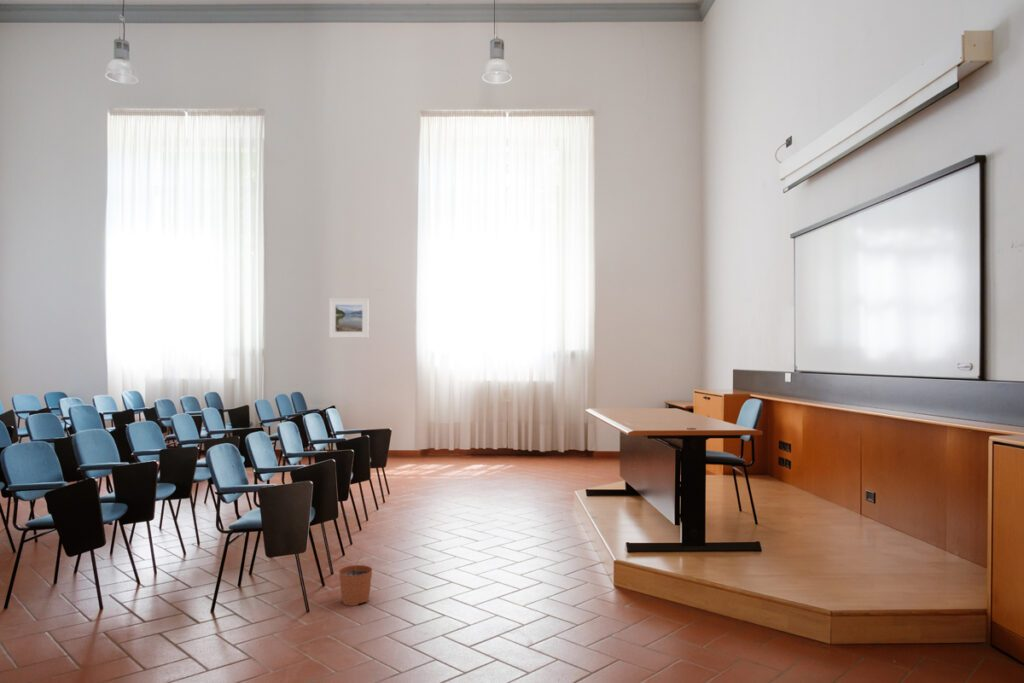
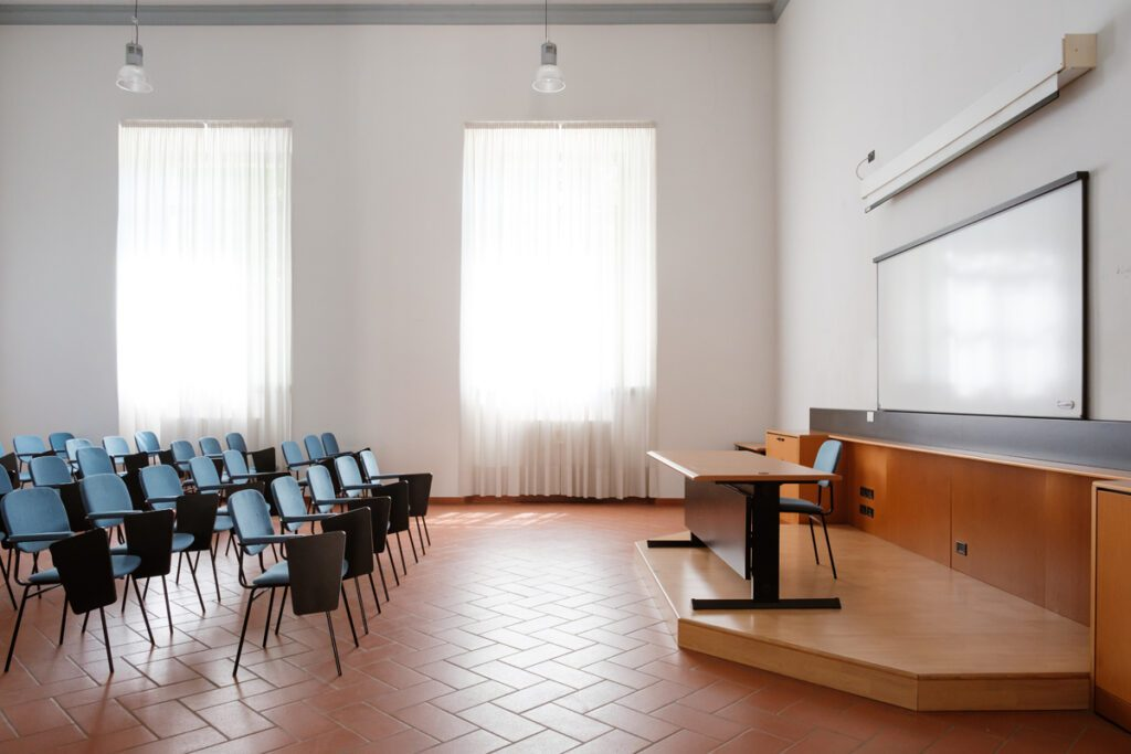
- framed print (349, 318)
- plant pot (355, 577)
